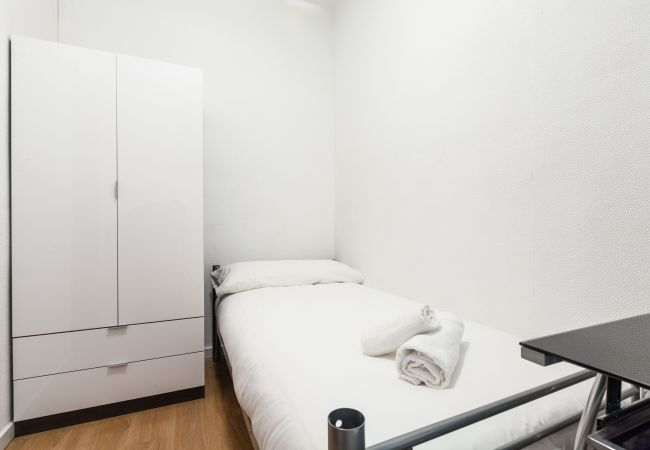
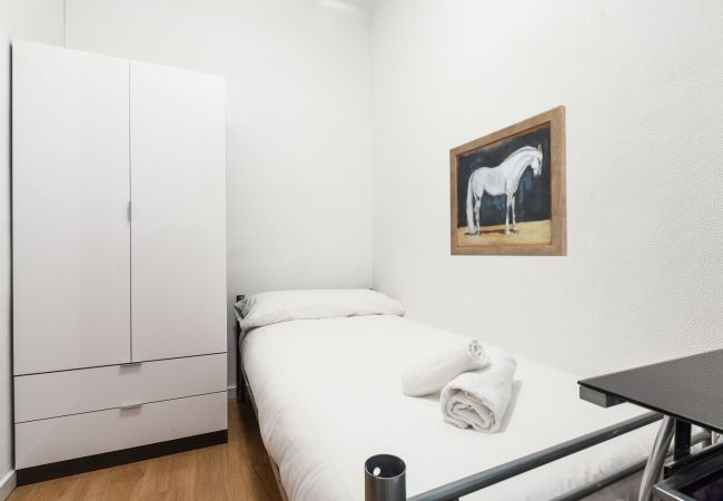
+ wall art (497, 193)
